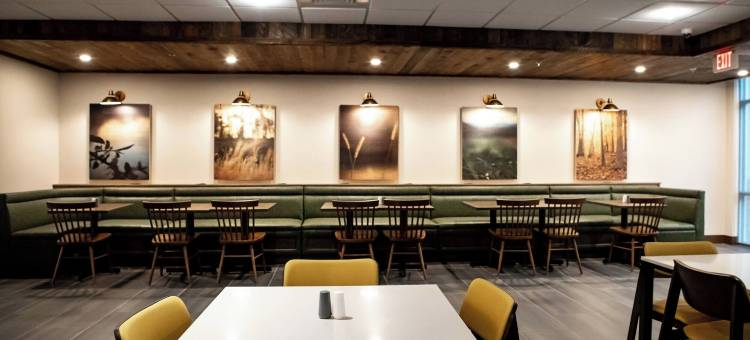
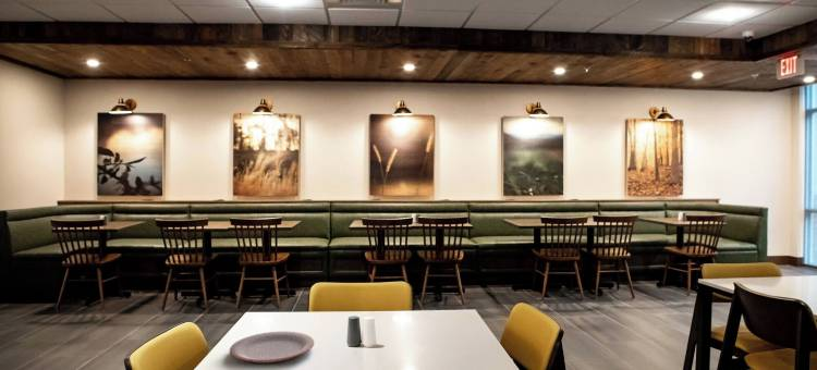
+ plate (272, 347)
